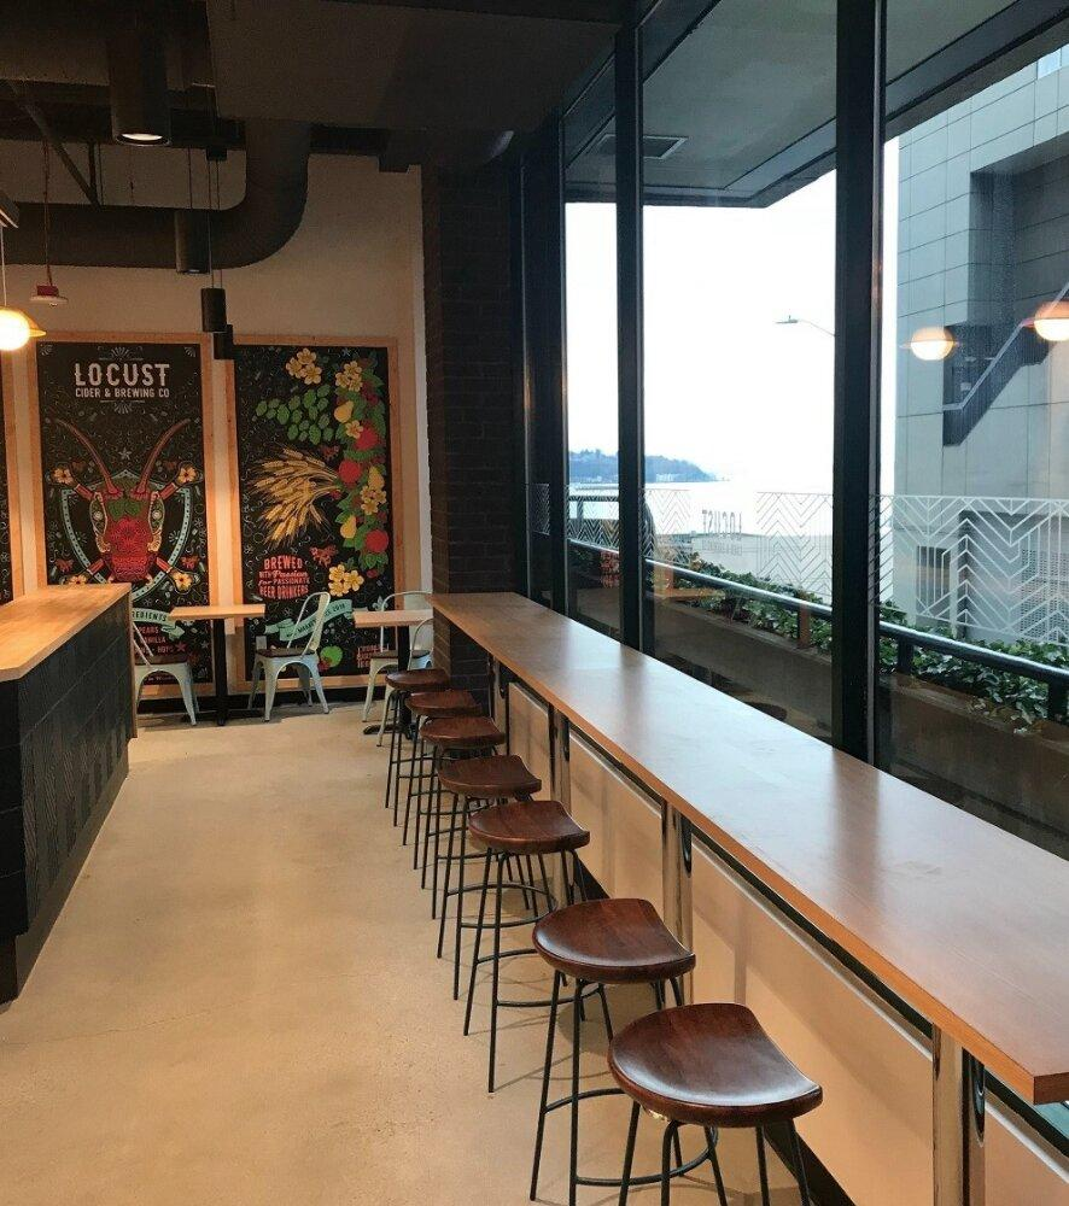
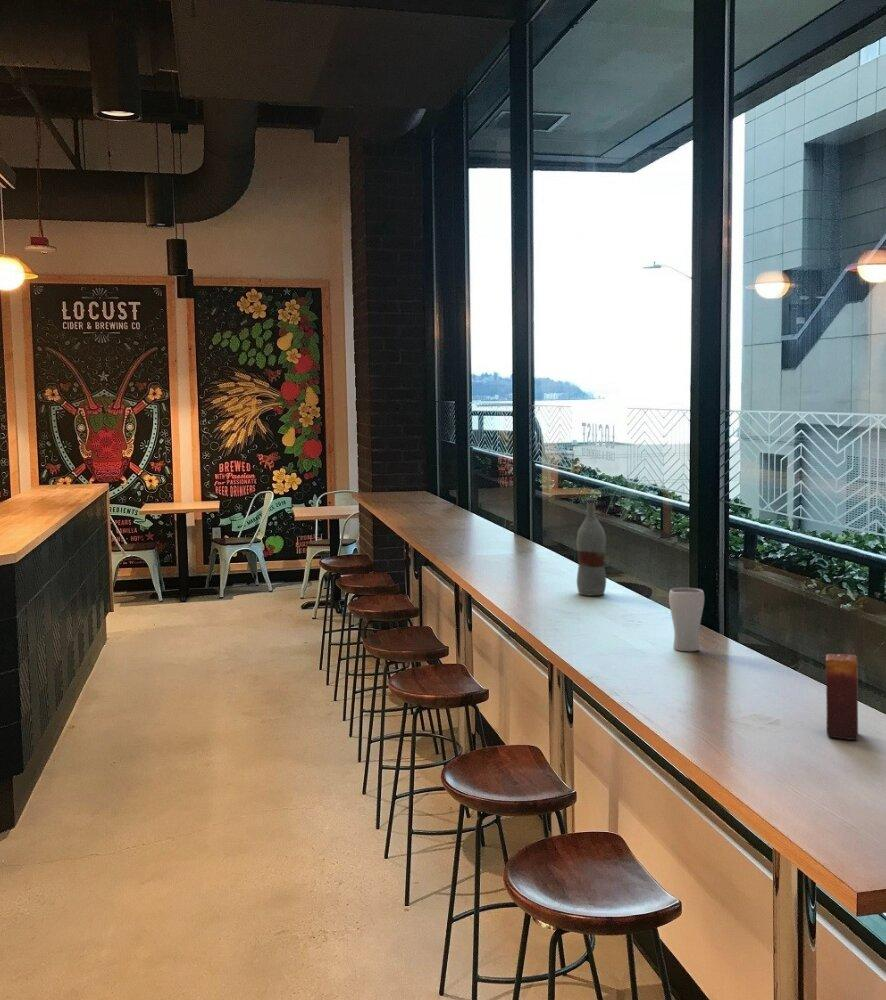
+ drinking glass (686, 620)
+ bottle (591, 546)
+ candle (842, 695)
